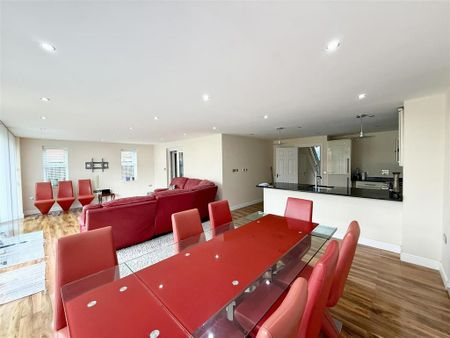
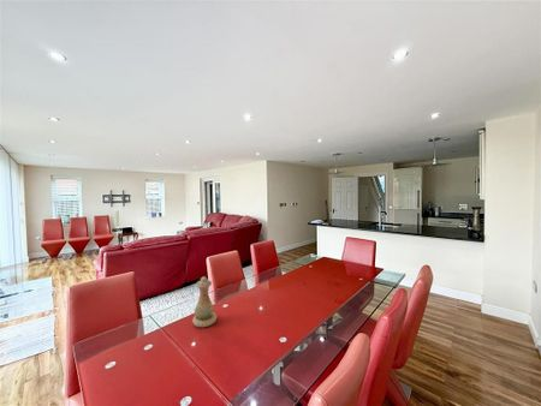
+ vase (204, 299)
